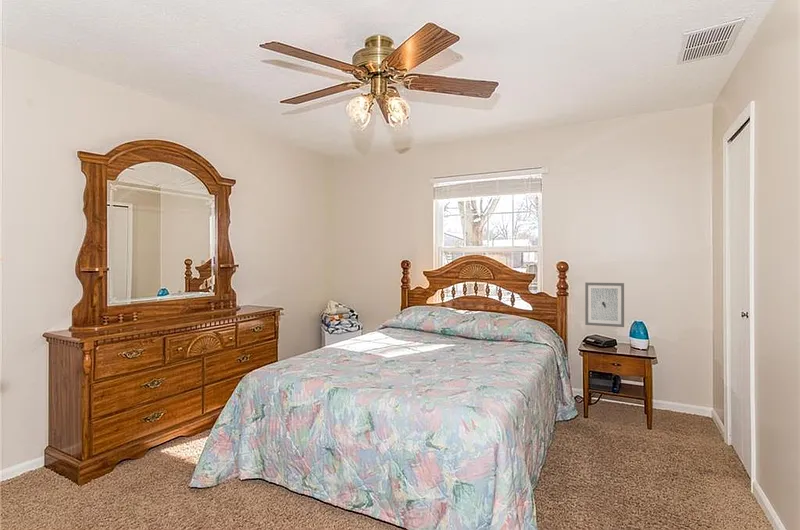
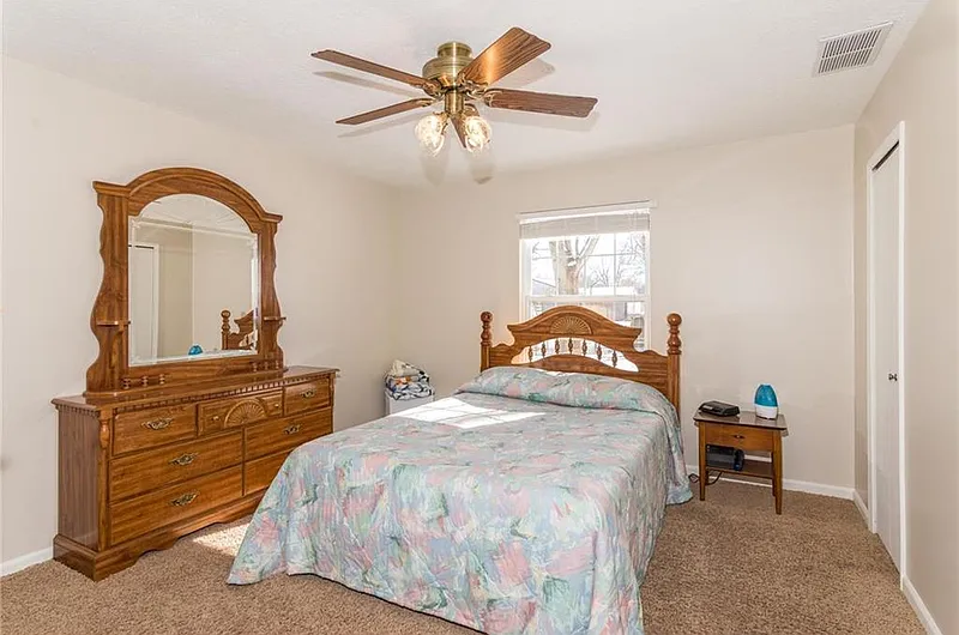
- wall art (604, 304)
